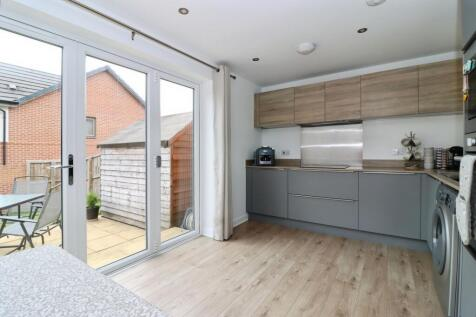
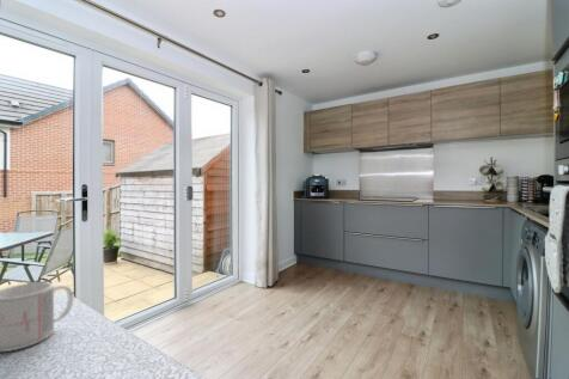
+ mug (36, 310)
